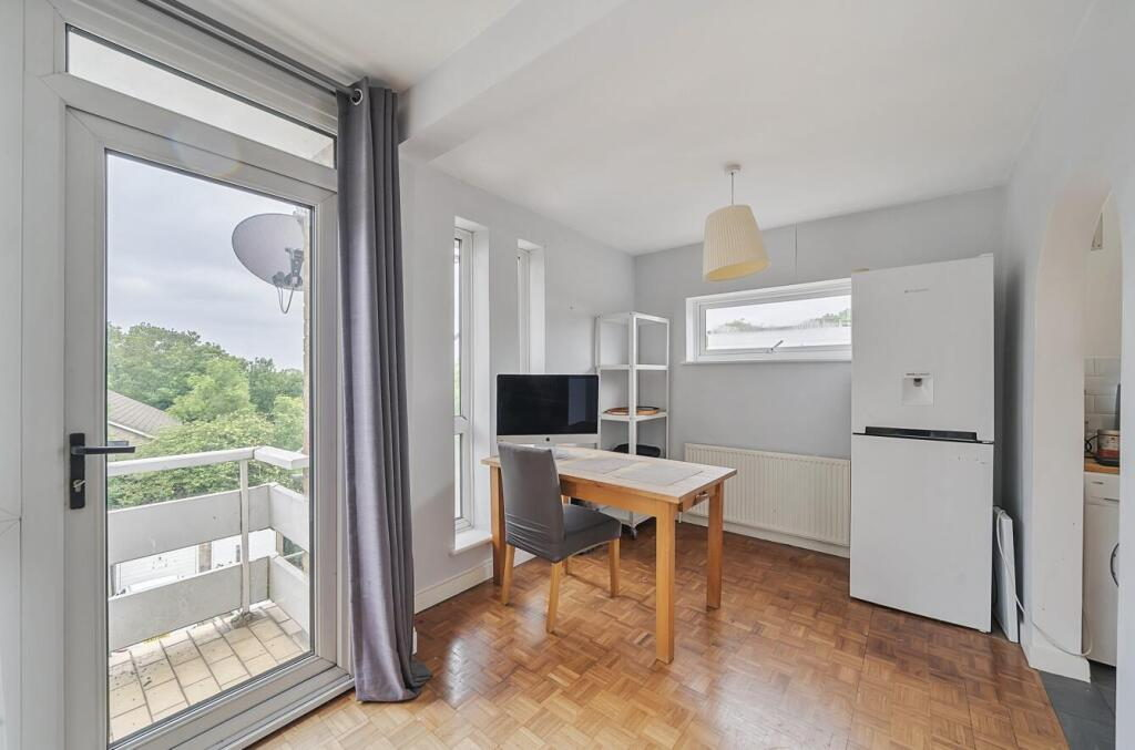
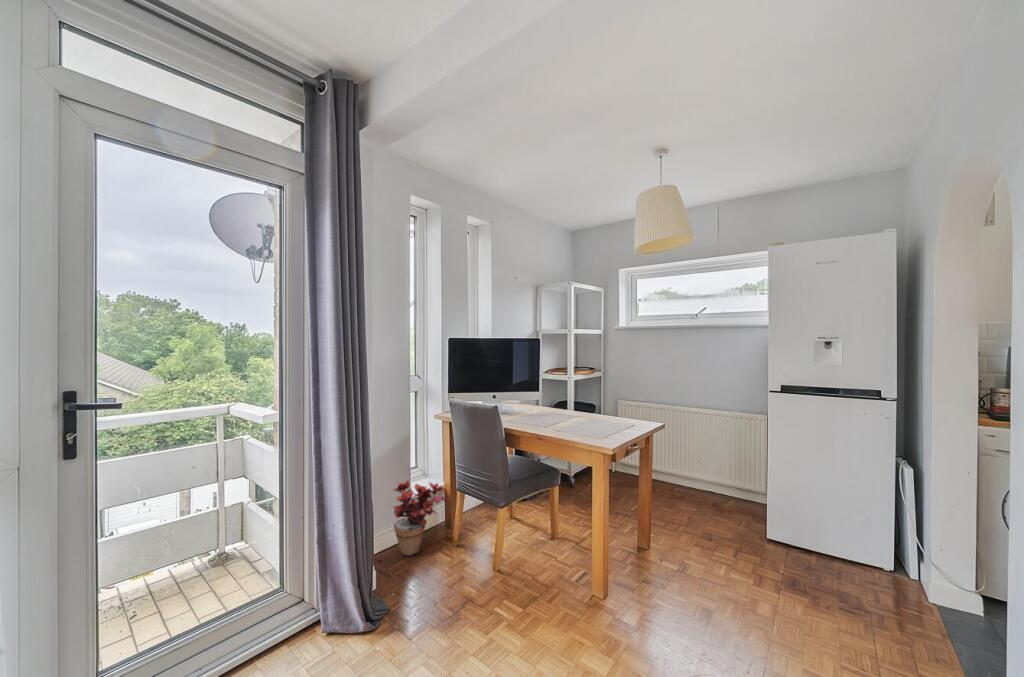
+ potted plant (415, 516)
